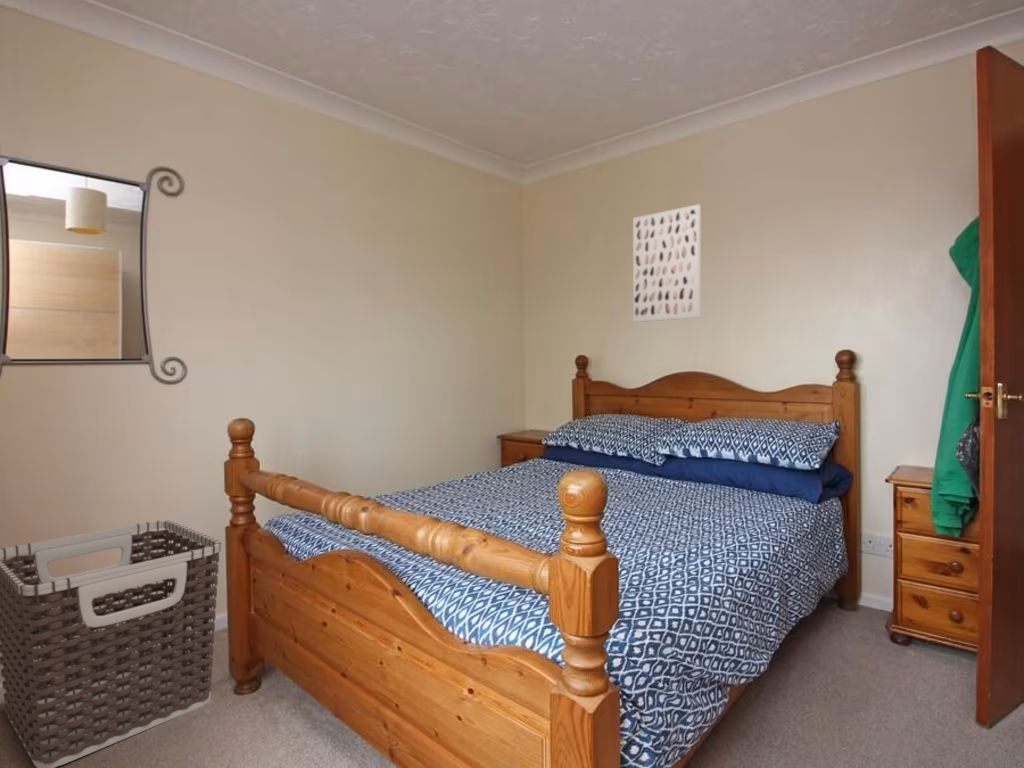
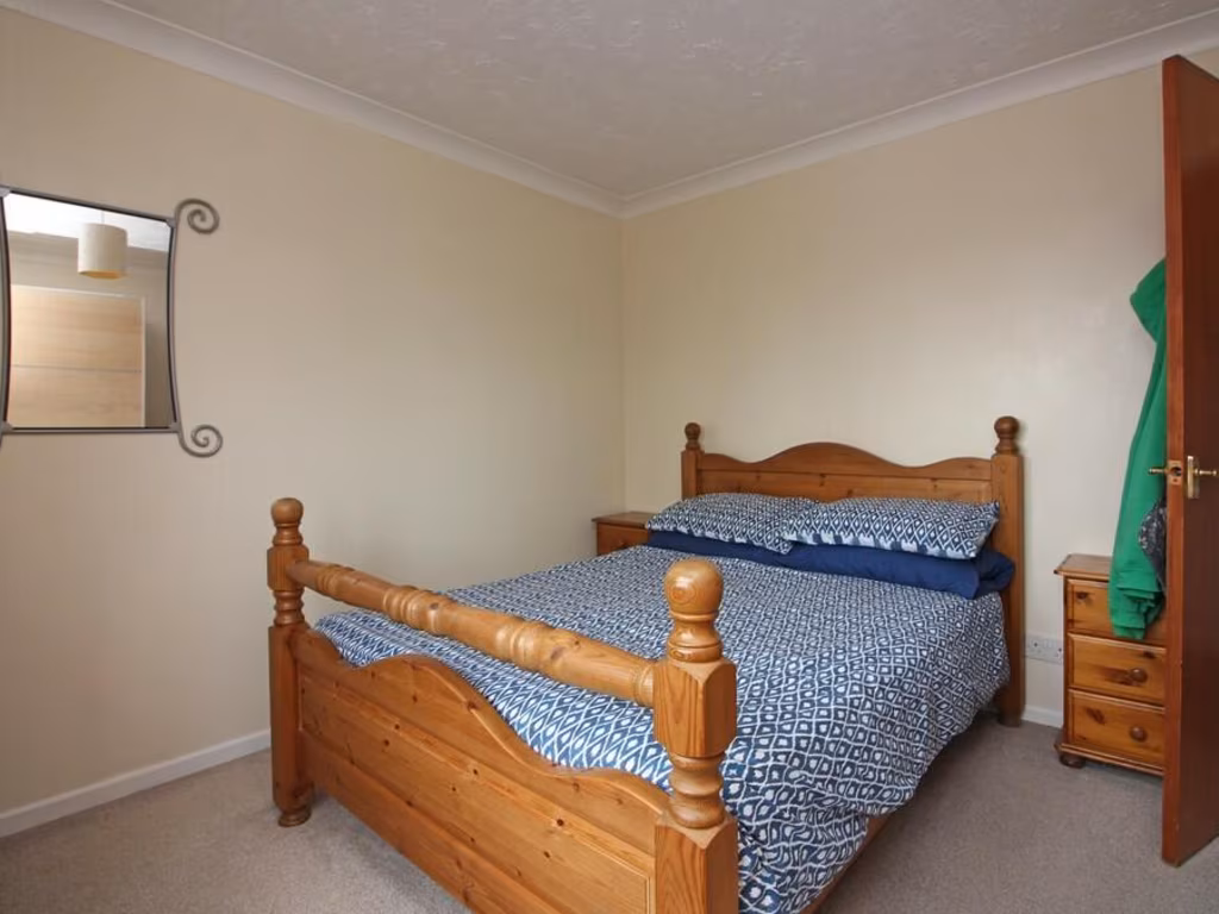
- clothes hamper (110, 626)
- wall art (665, 265)
